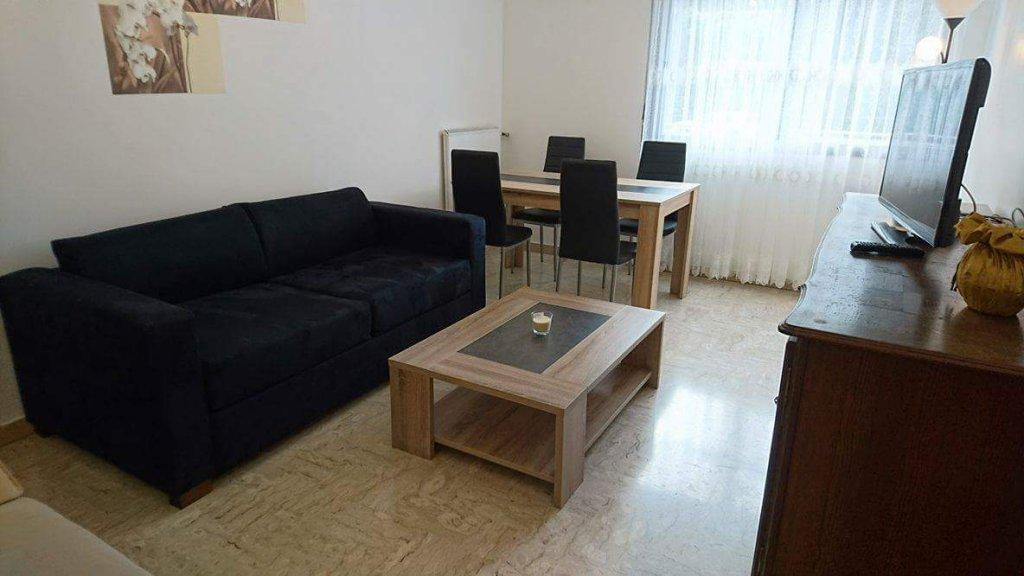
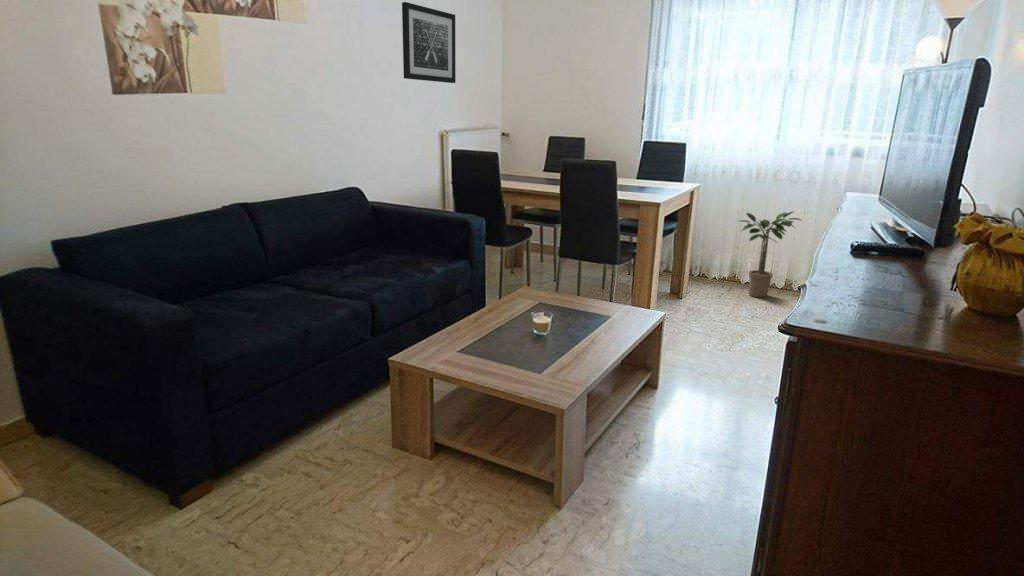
+ potted plant (766, 251)
+ wall art (430, 45)
